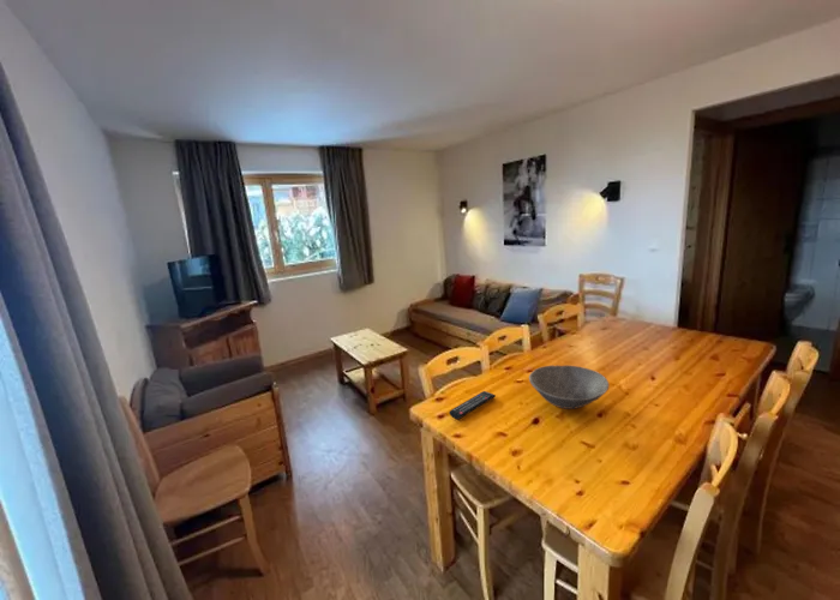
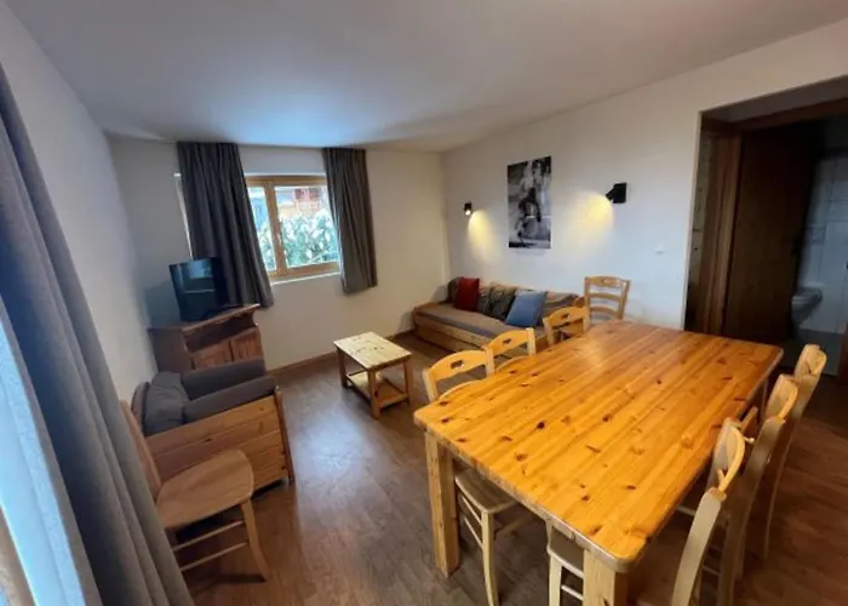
- bowl (566, 391)
- remote control (473, 404)
